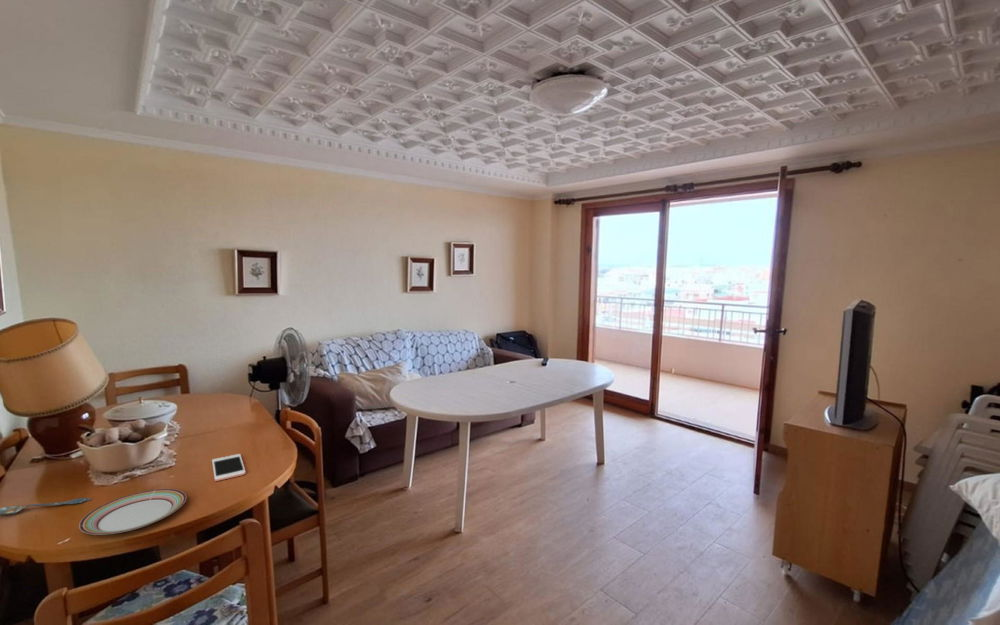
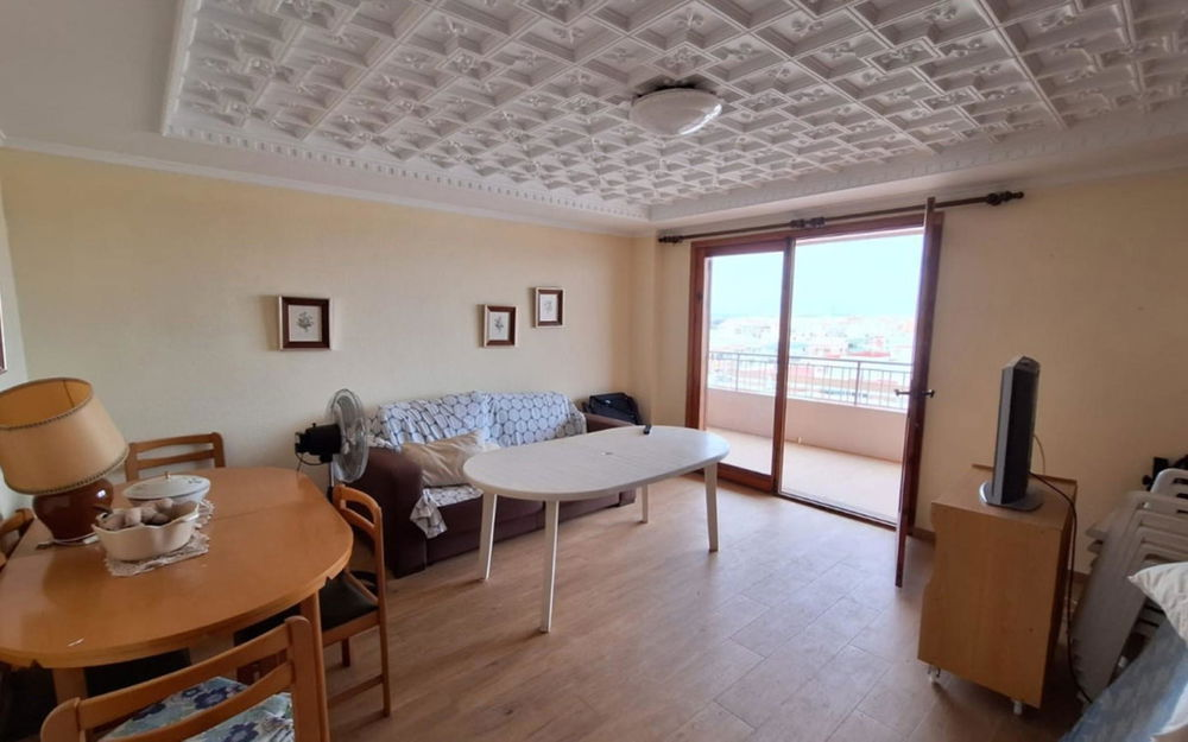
- cell phone (228, 466)
- plate (136, 512)
- spoon (41, 505)
